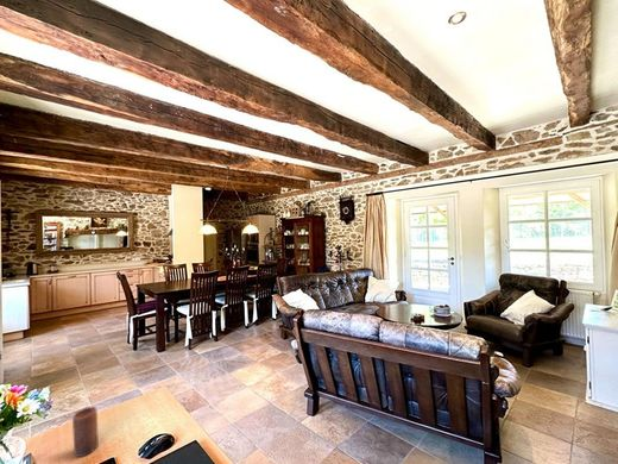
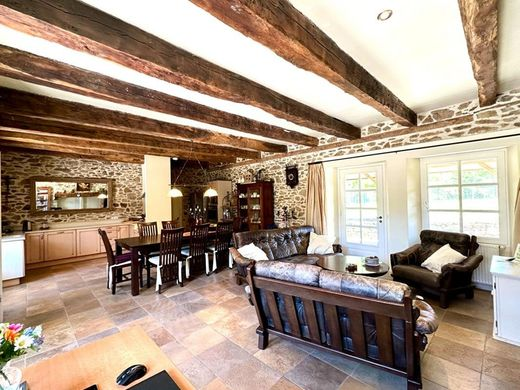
- candle (86, 429)
